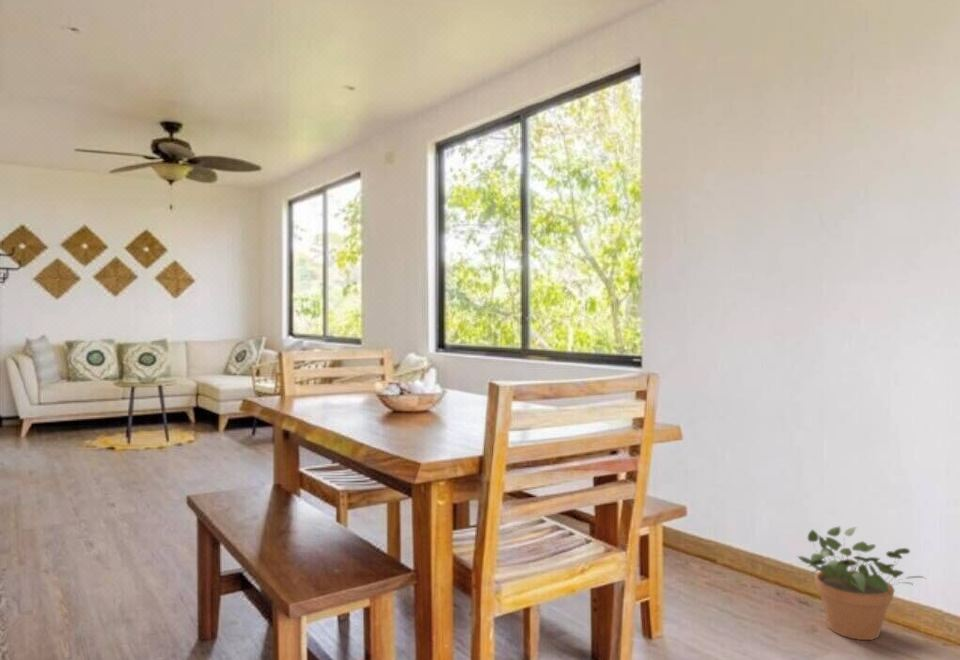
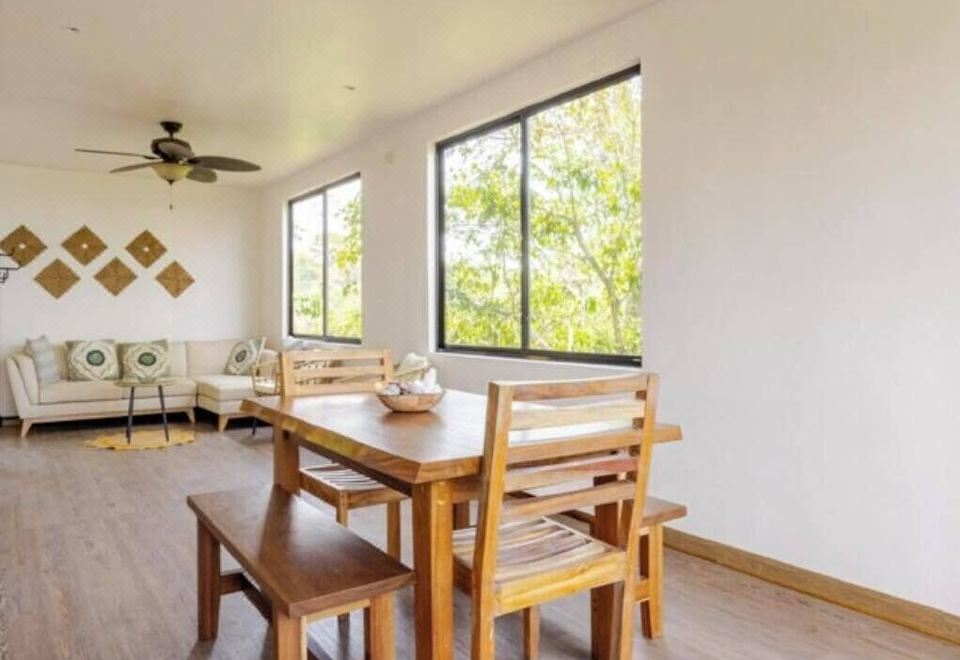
- potted plant (862, 584)
